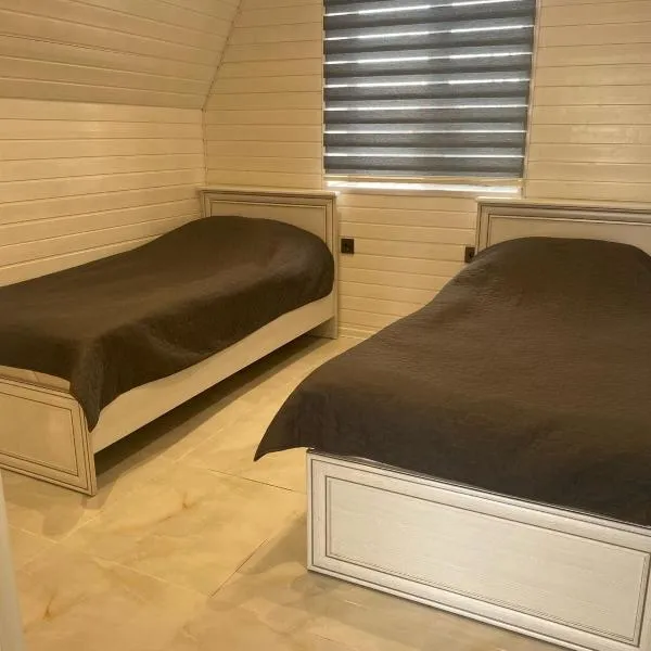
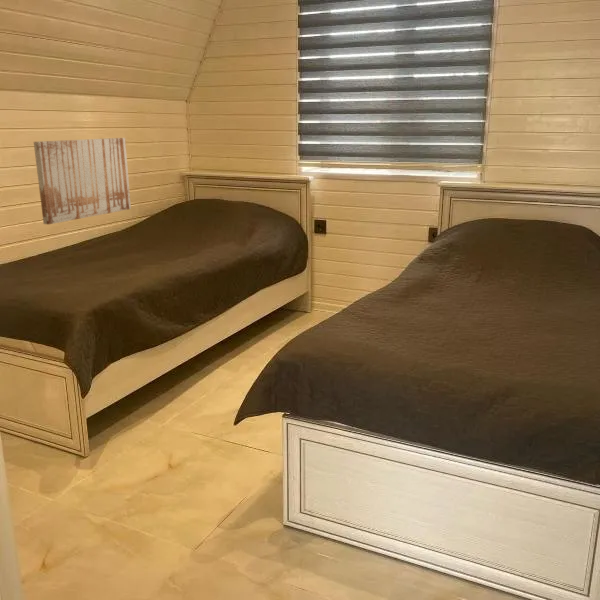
+ wall art (86, 178)
